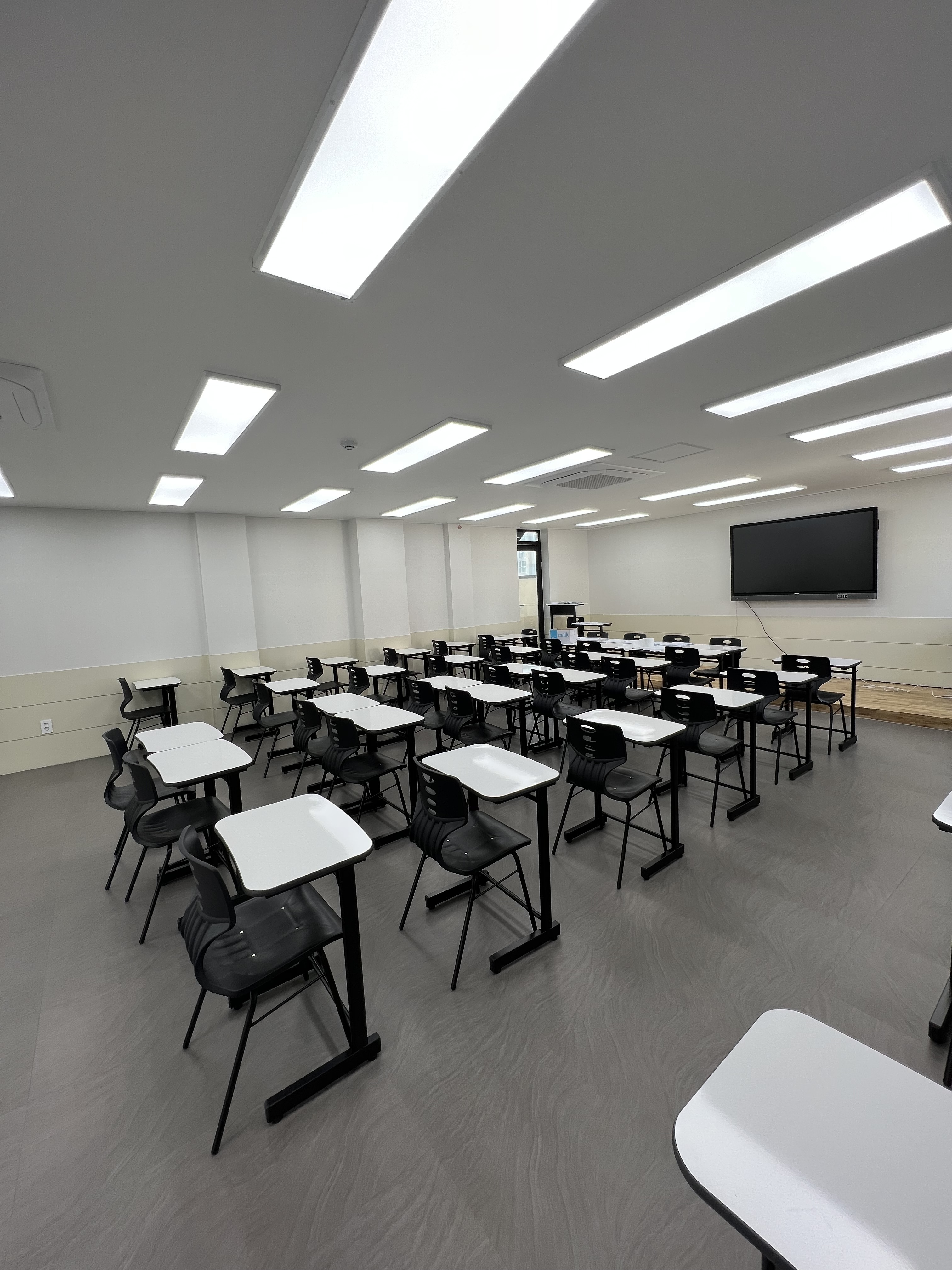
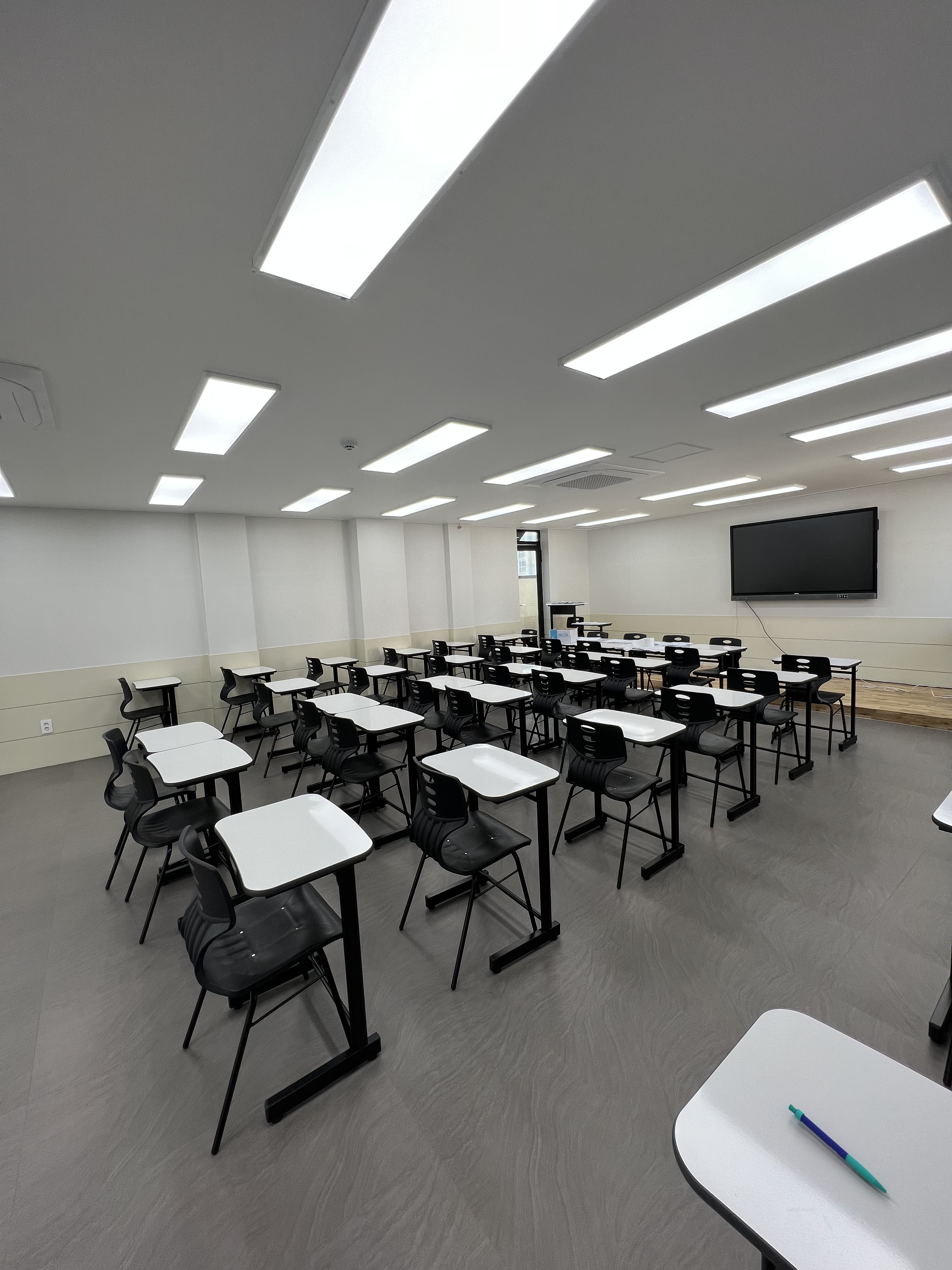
+ pen (836, 1147)
